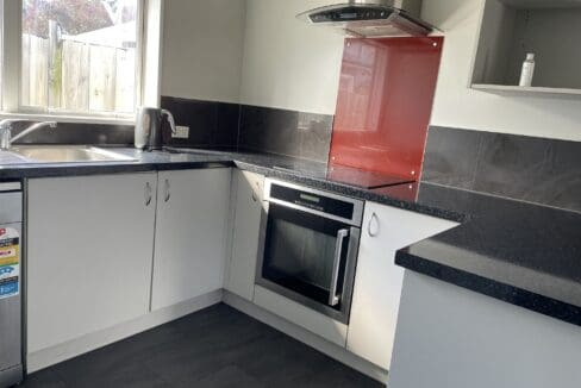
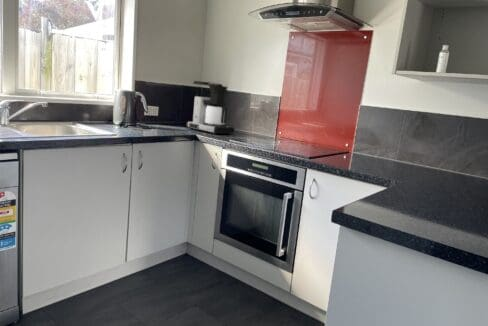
+ coffee maker (211, 107)
